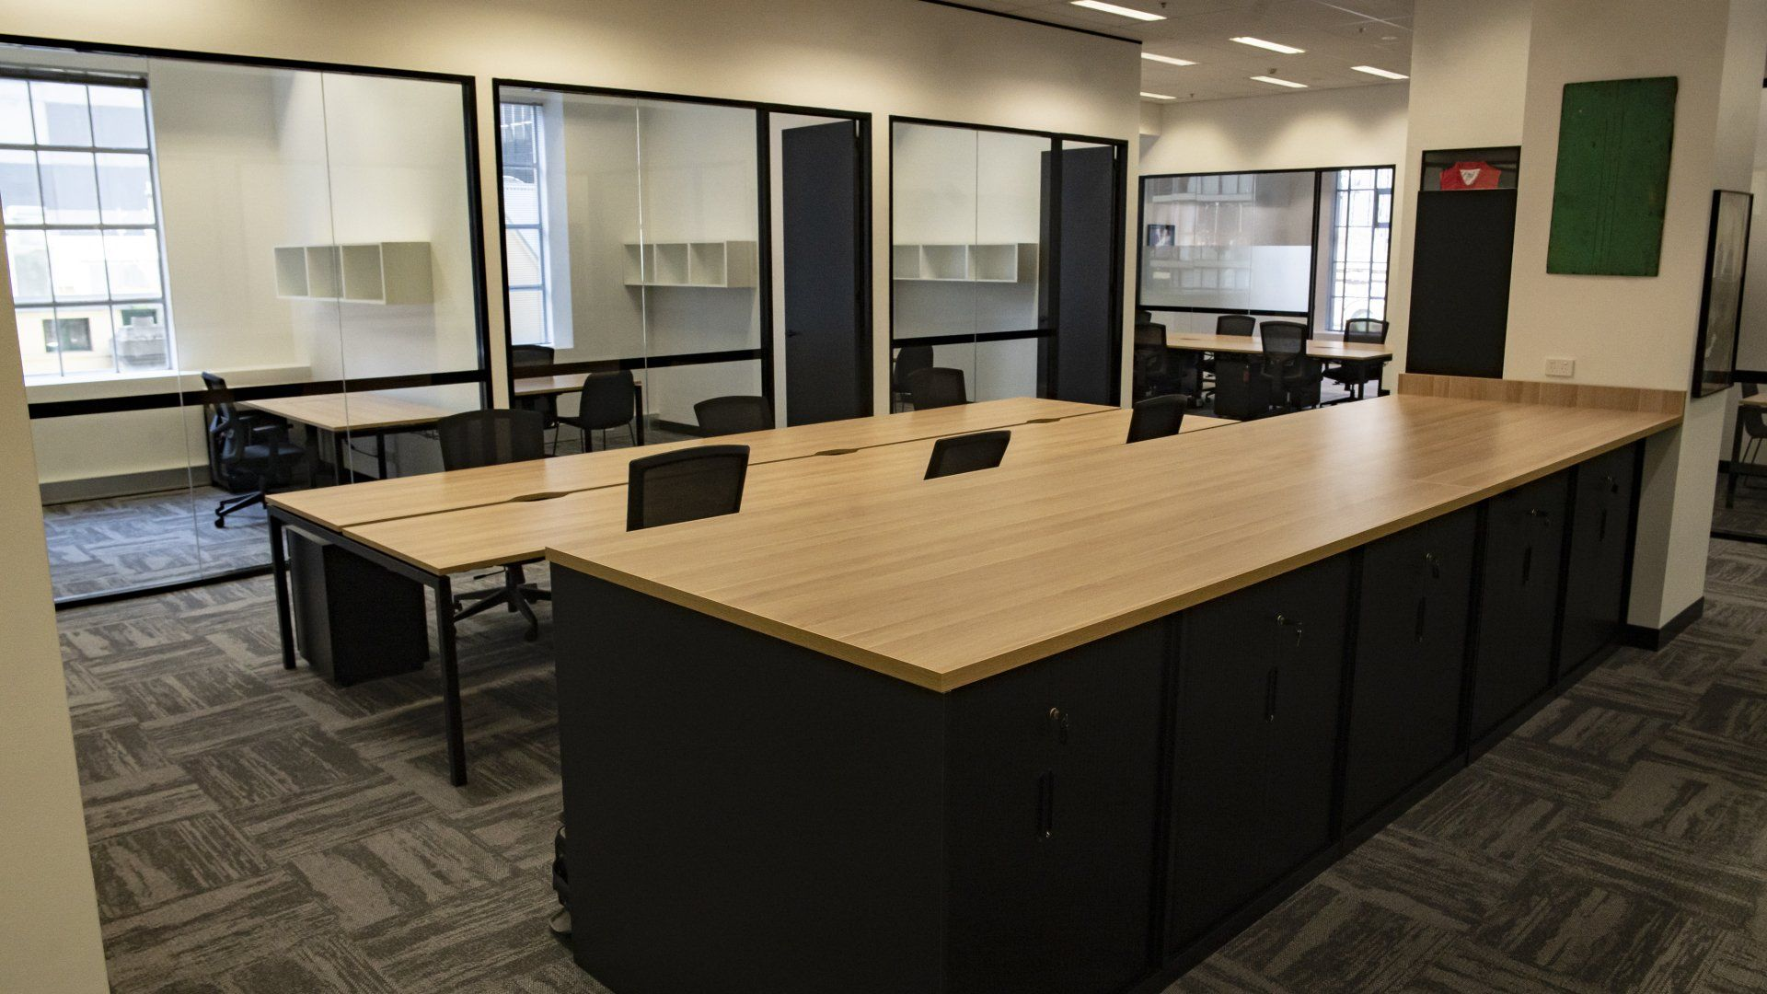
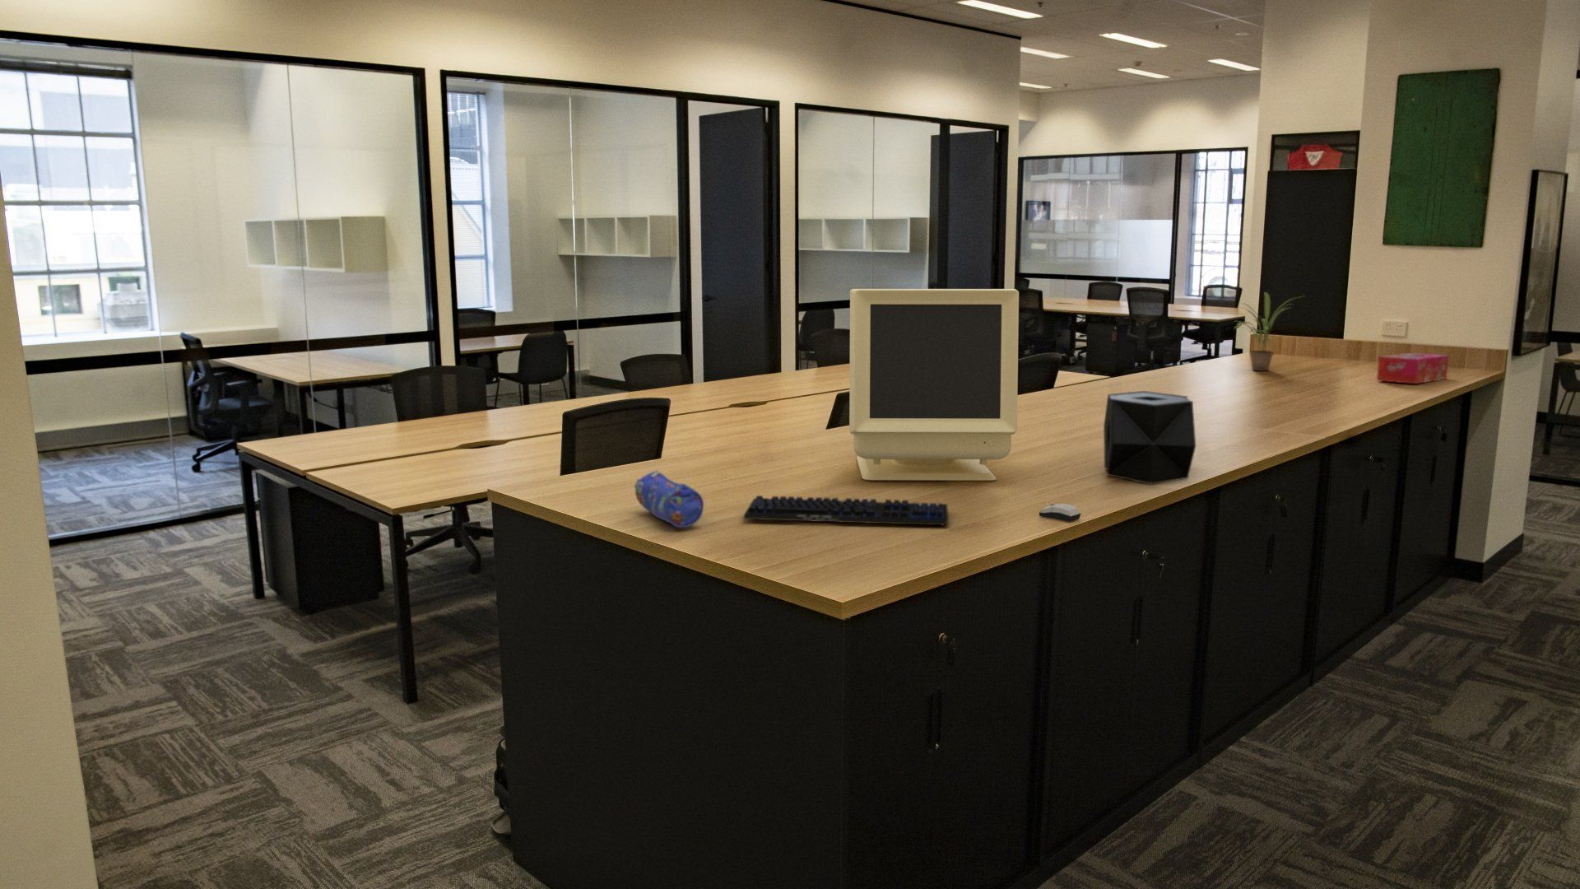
+ monitor (925, 380)
+ tissue box (1412, 367)
+ computer mouse (1059, 510)
+ speaker (1147, 435)
+ keyboard (846, 510)
+ potted plant (1267, 331)
+ pencil case (668, 497)
